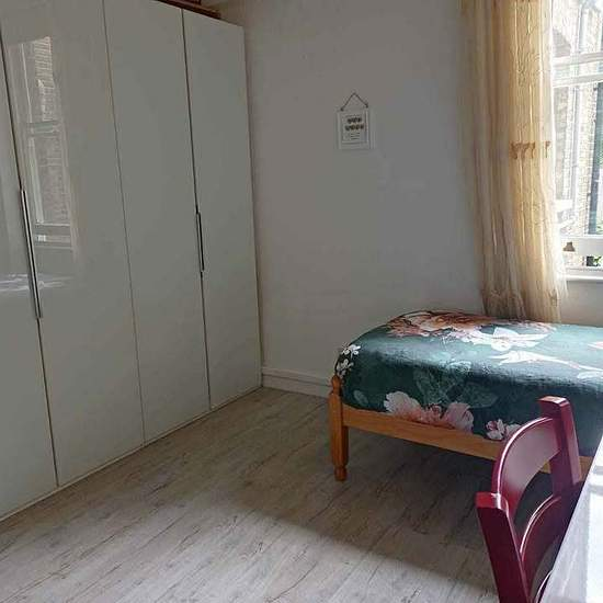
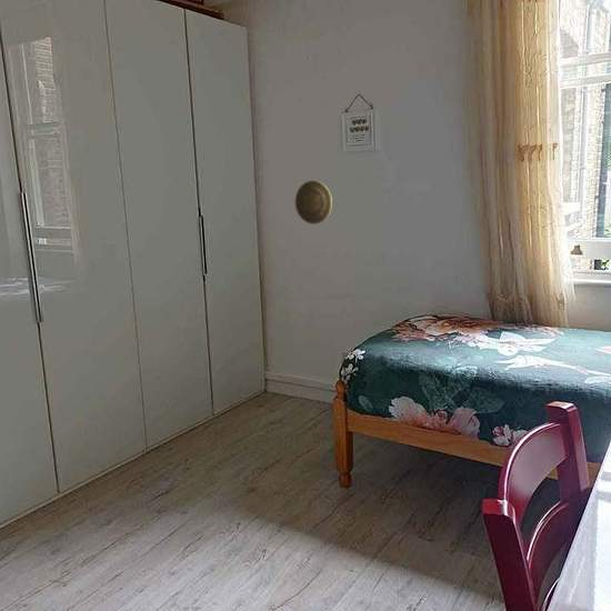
+ decorative plate (312, 202)
